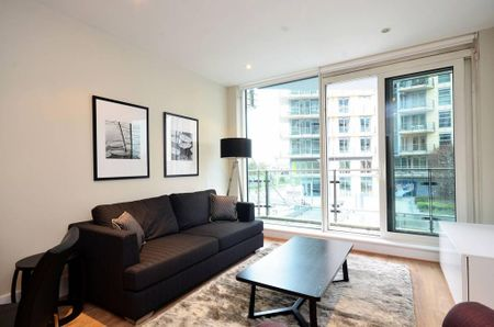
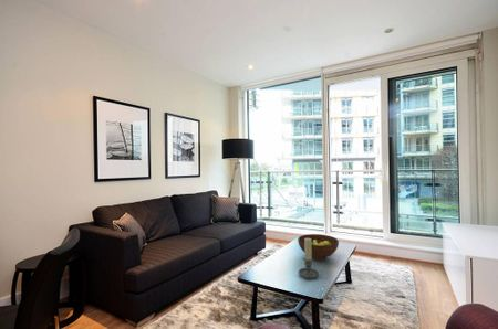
+ candle holder (308, 257)
+ fruit bowl (318, 248)
